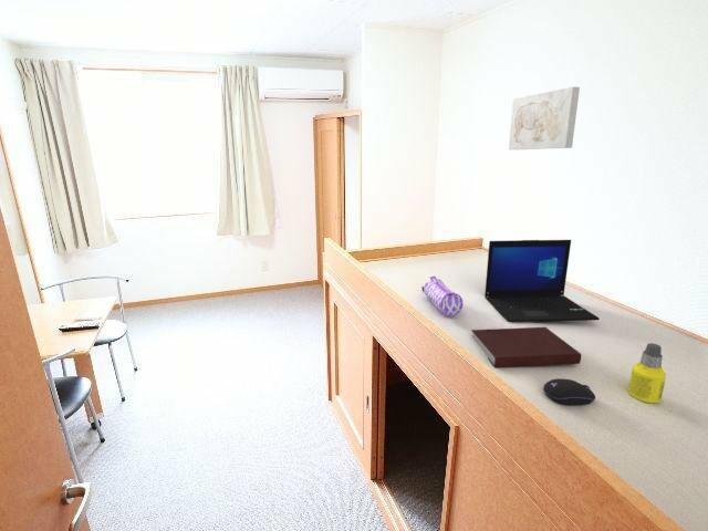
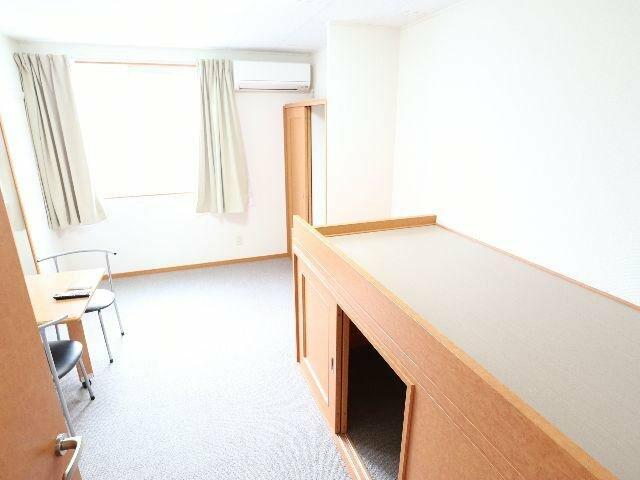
- computer mouse (569, 389)
- notebook (522, 345)
- wall art (540, 122)
- bottle (648, 371)
- laptop (540, 278)
- pencil case (442, 294)
